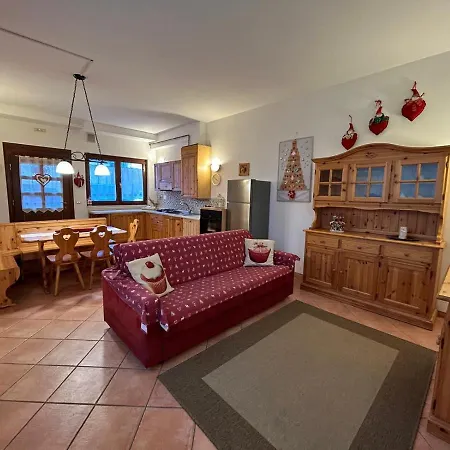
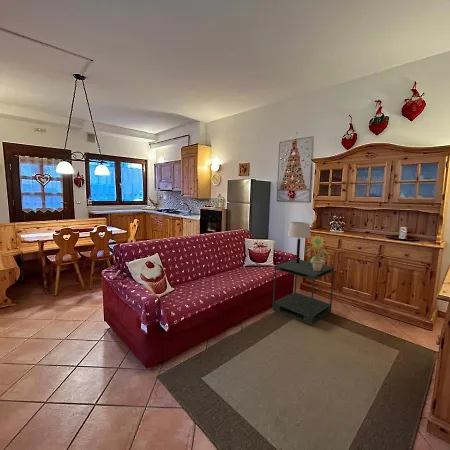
+ side table (301, 294)
+ table lamp (298, 242)
+ sunflower (318, 253)
